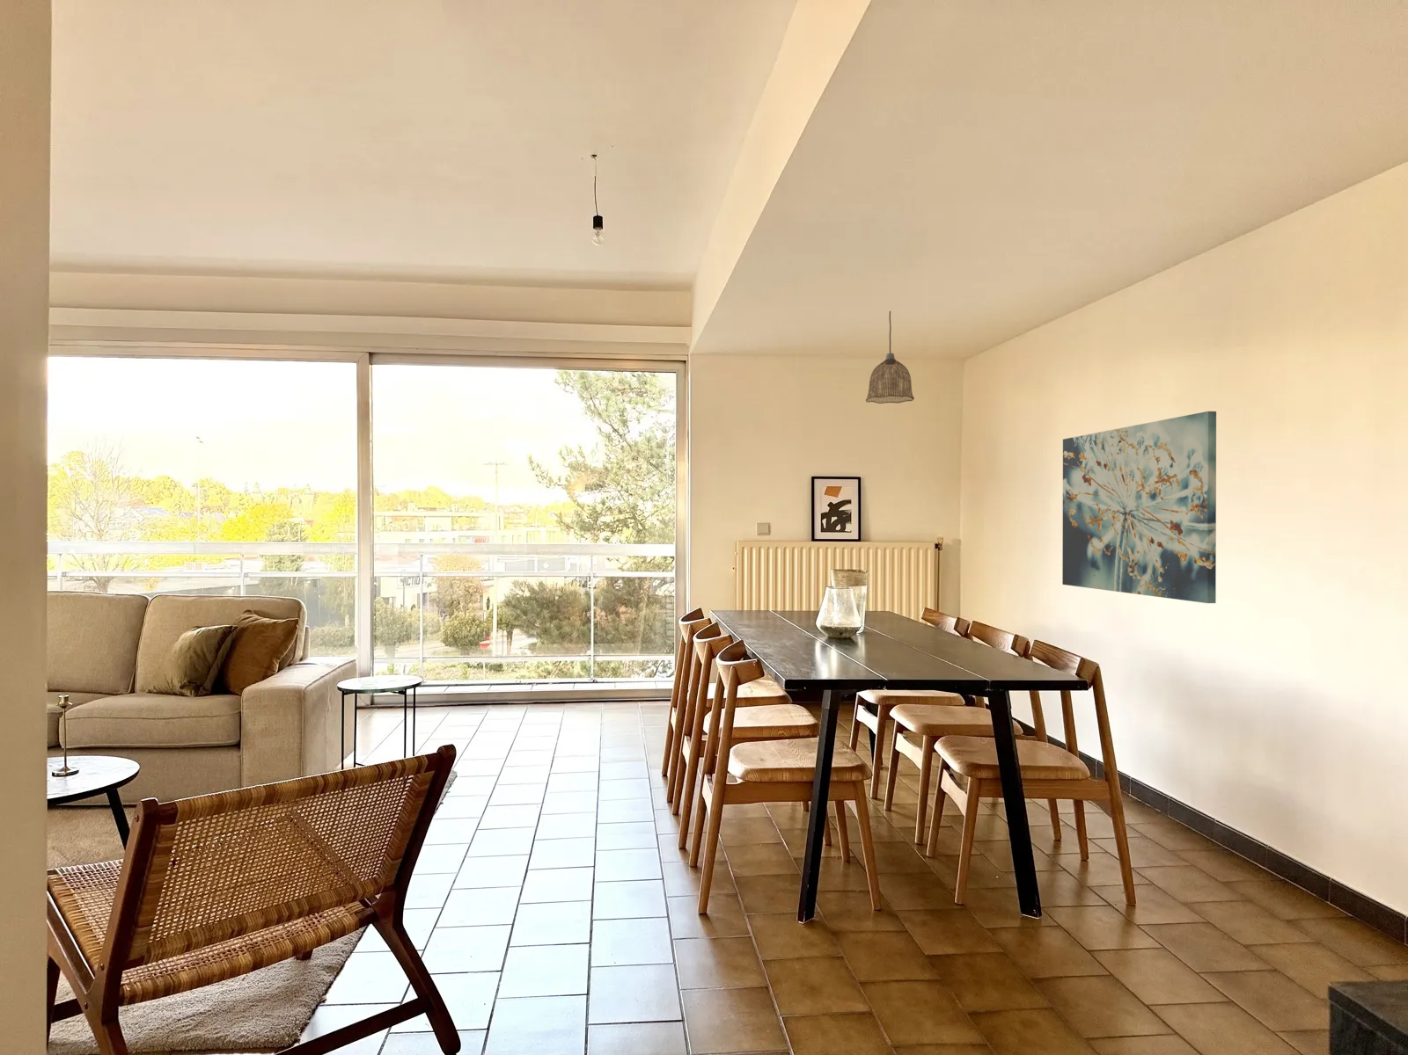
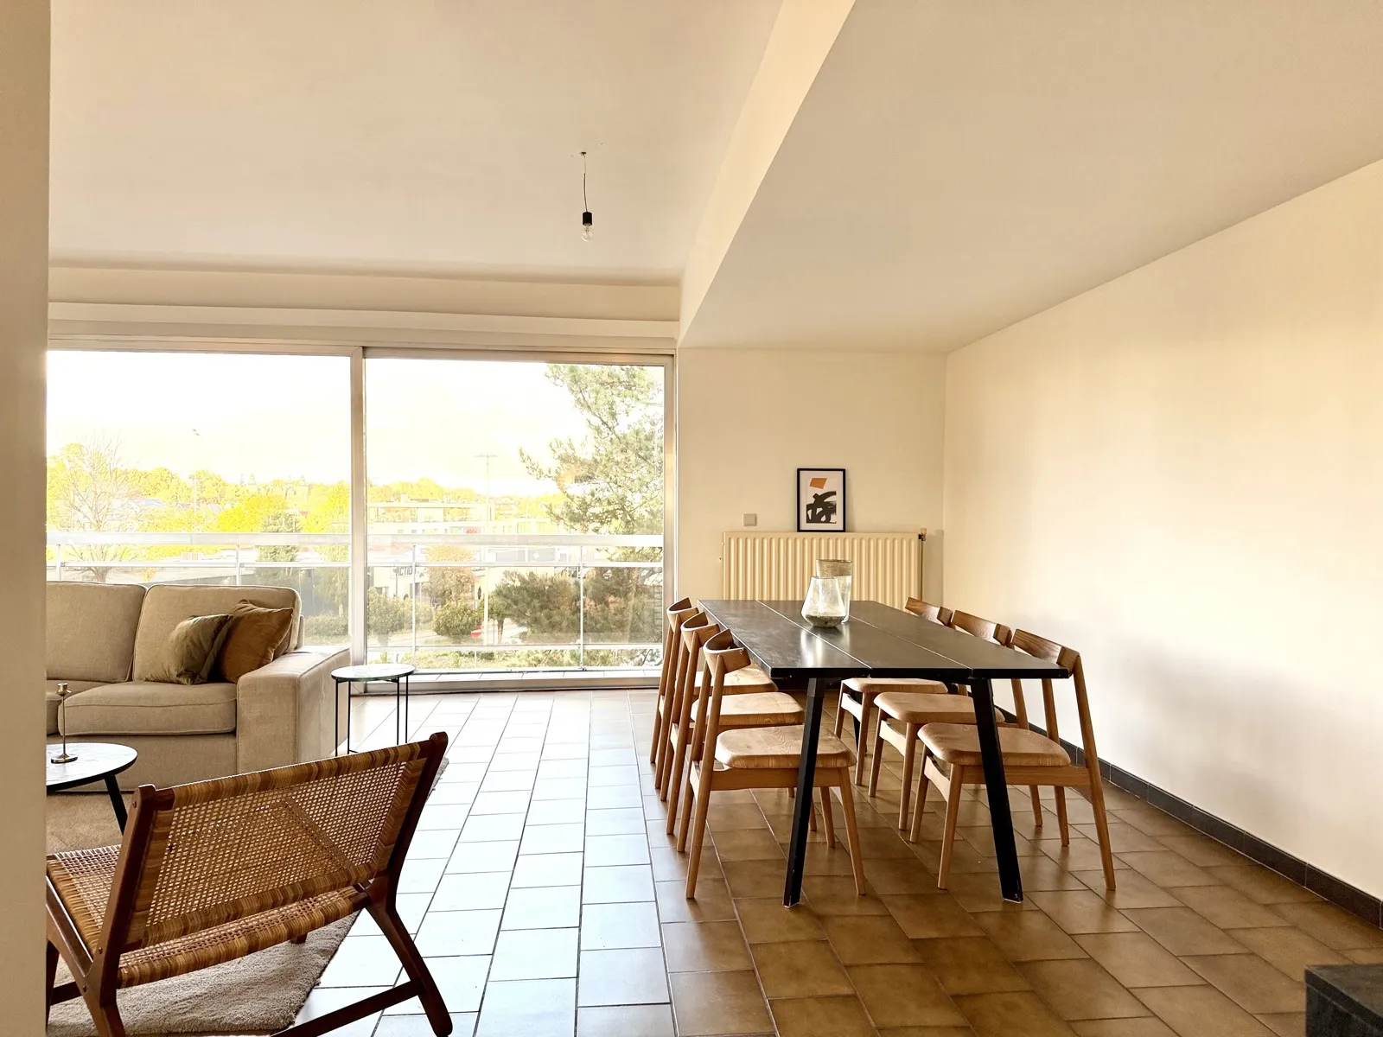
- pendant lamp (889, 356)
- wall art (1129, 510)
